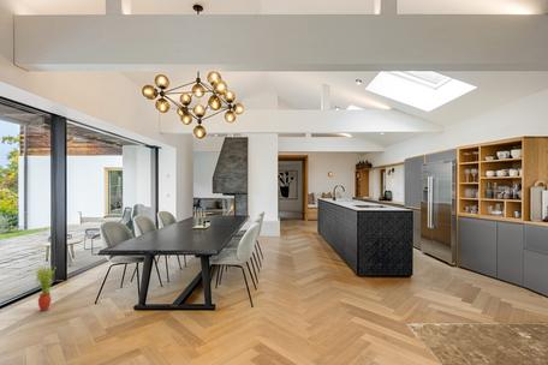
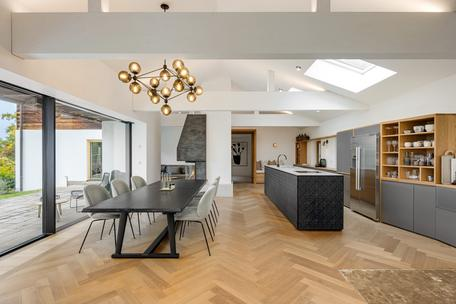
- potted plant (44, 287)
